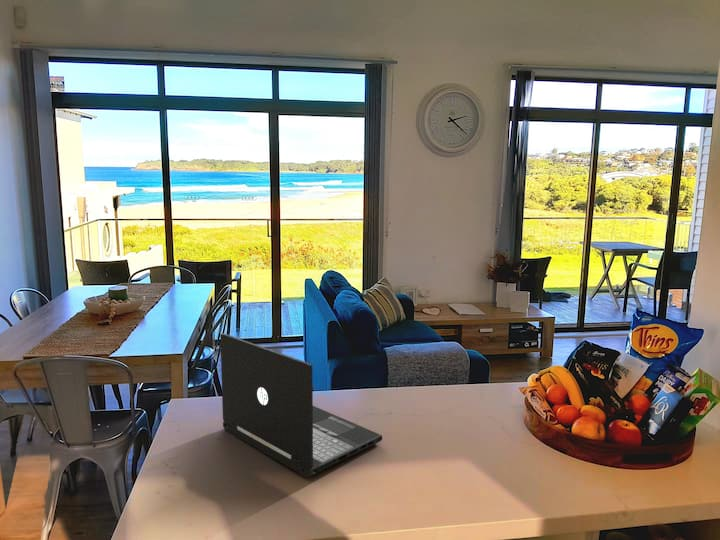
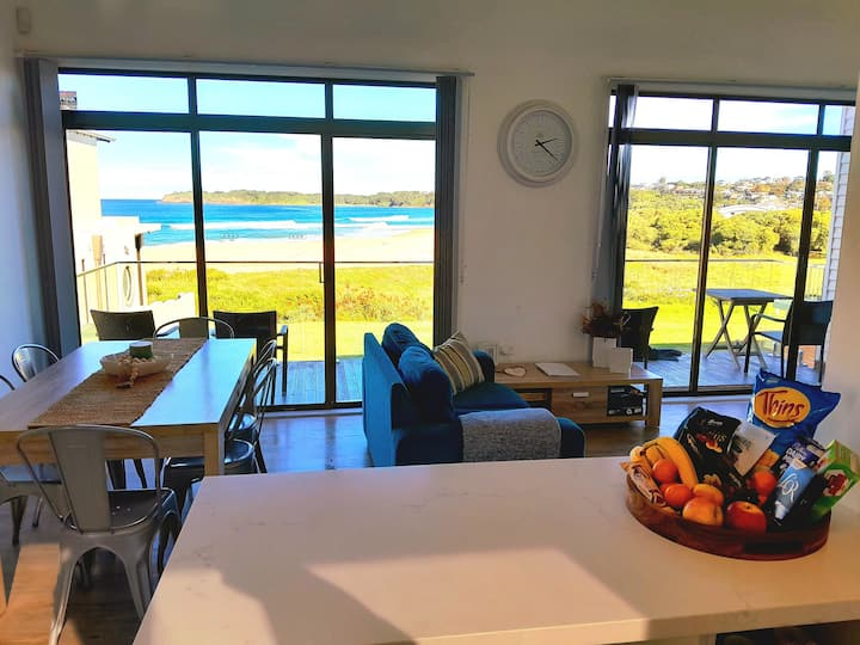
- laptop (300, 387)
